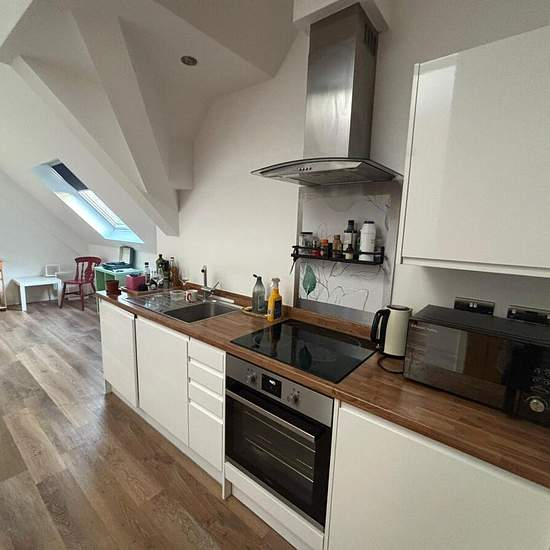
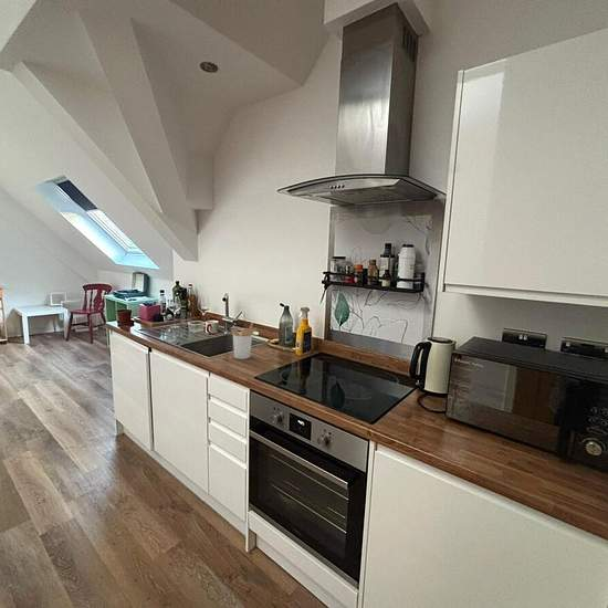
+ utensil holder (244, 340)
